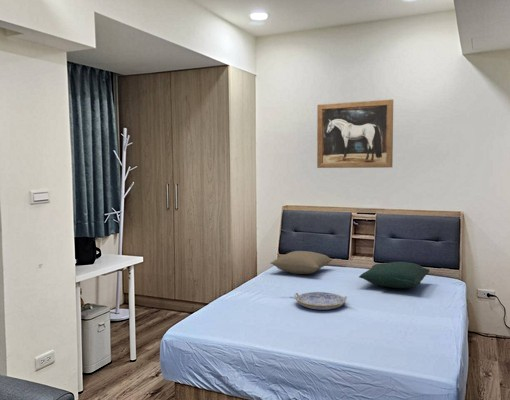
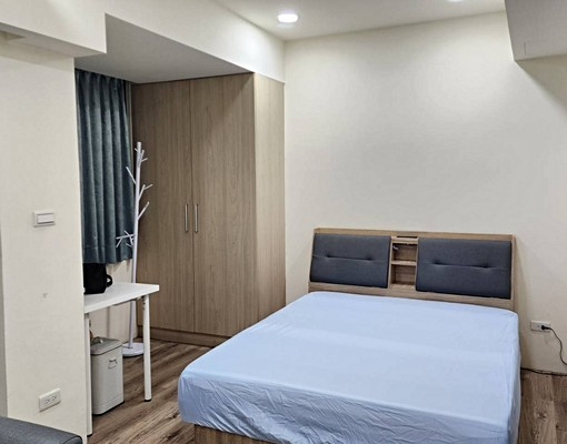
- wall art (353, 135)
- pillow (302, 261)
- serving tray (320, 299)
- pillow (394, 274)
